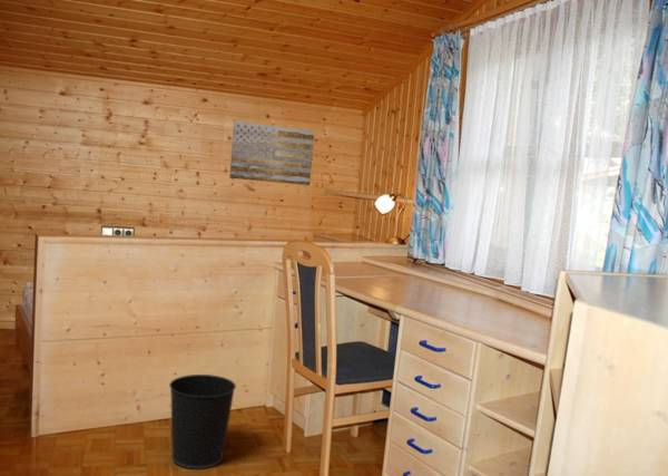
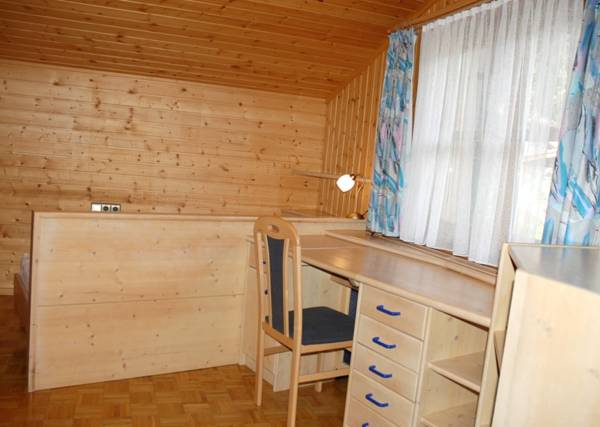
- wastebasket (199, 420)
- wall art (272, 154)
